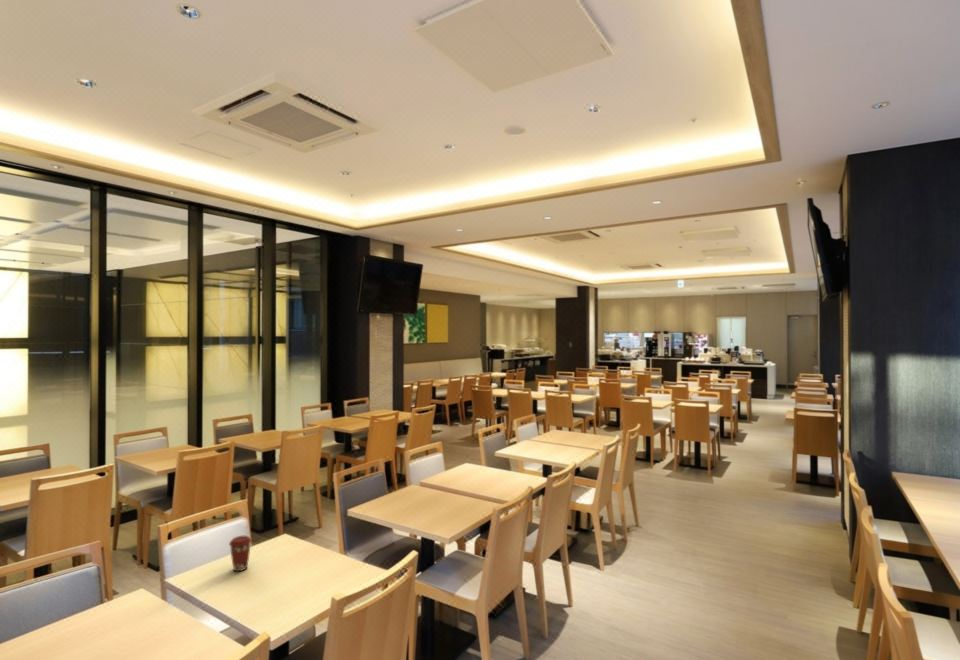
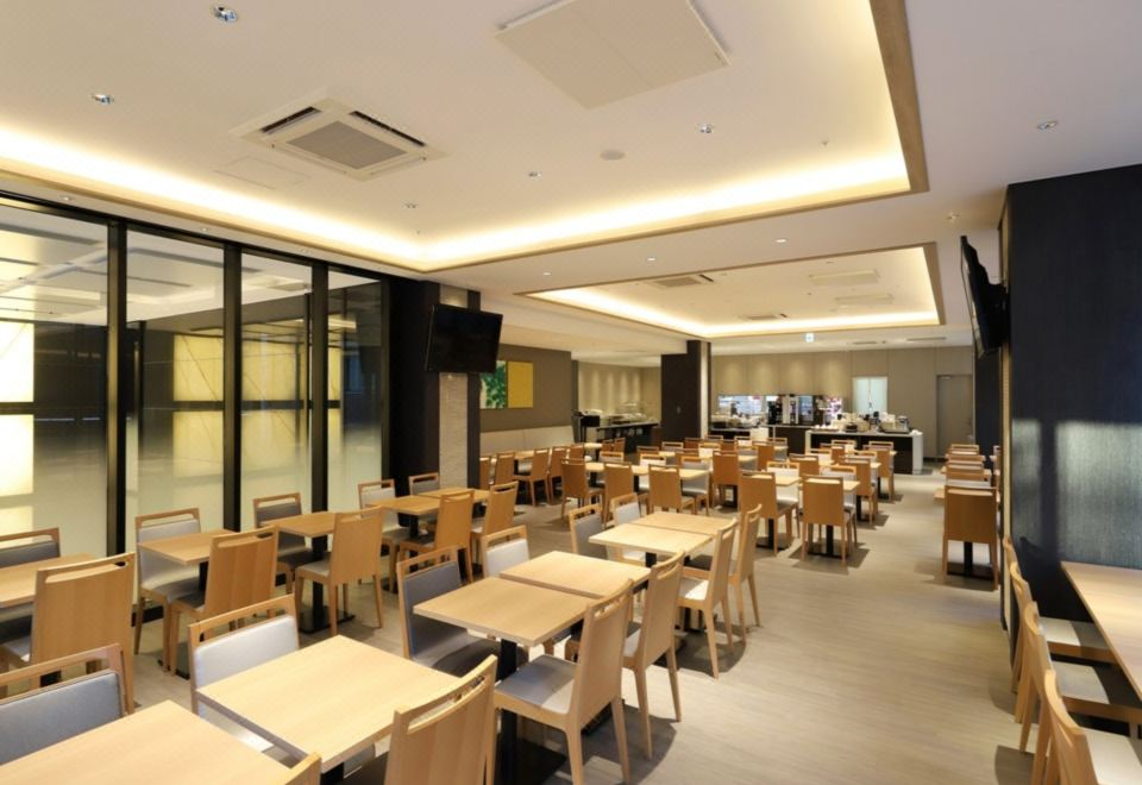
- coffee cup (240, 553)
